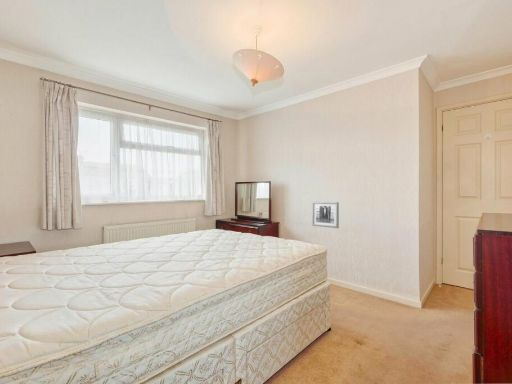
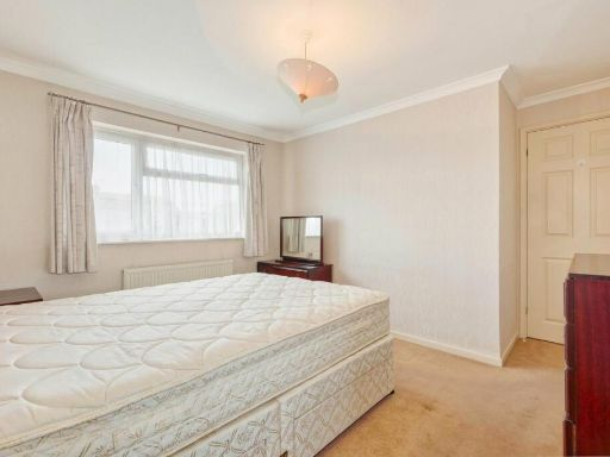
- wall art (324, 214)
